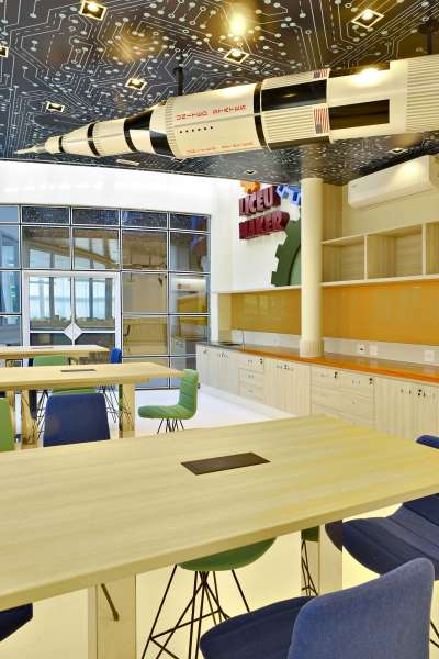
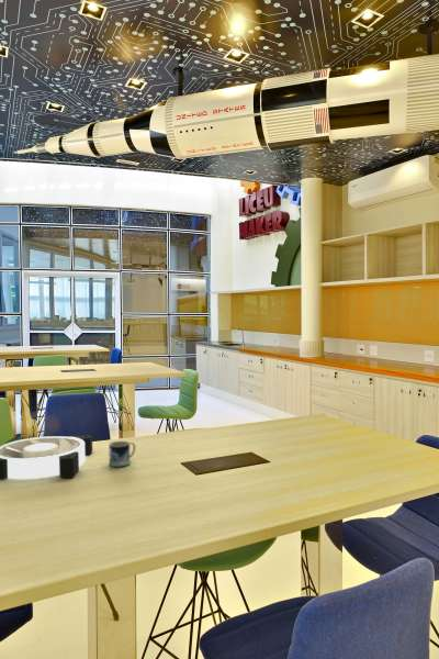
+ electric fan (41, 455)
+ mug (123, 453)
